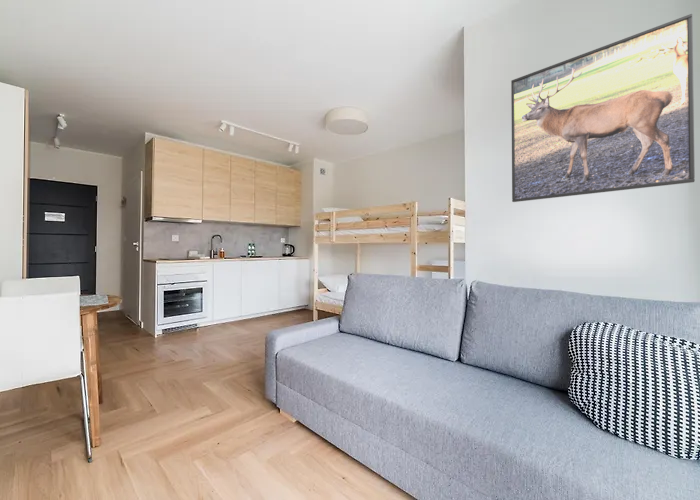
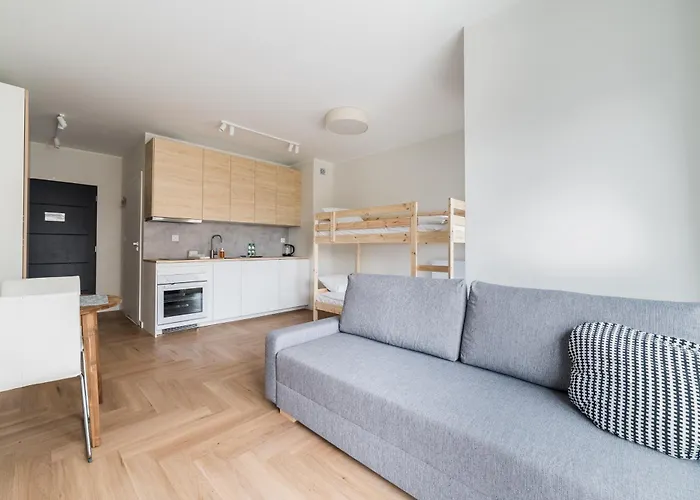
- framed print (588, 123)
